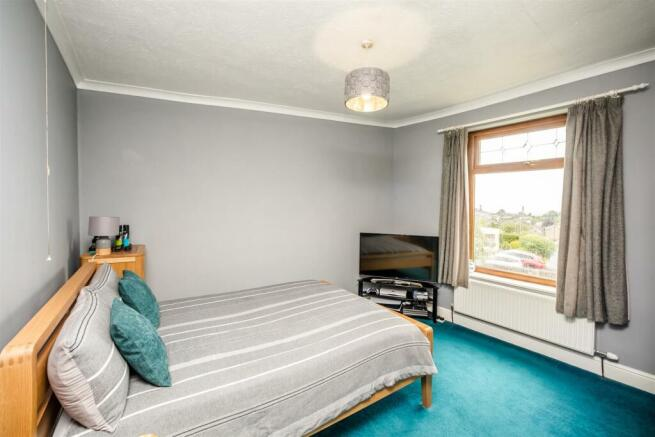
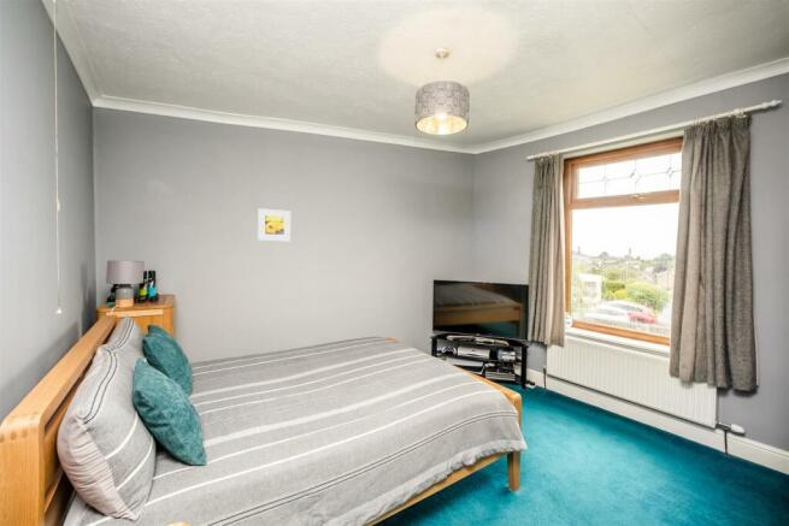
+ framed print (273, 225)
